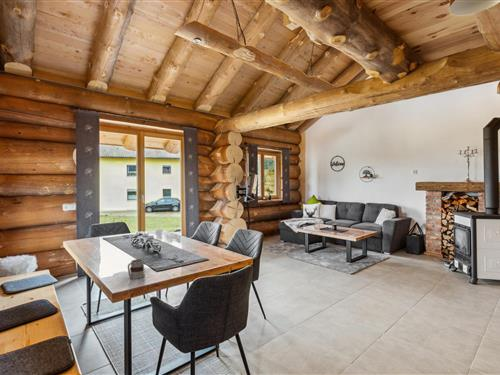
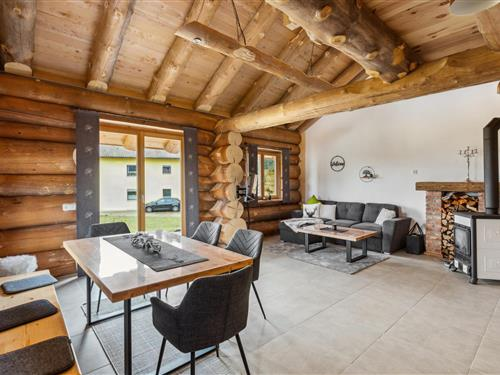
- mug (135, 269)
